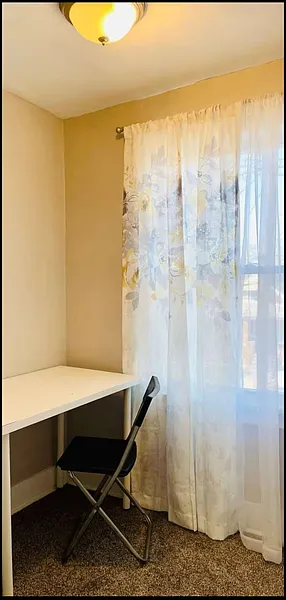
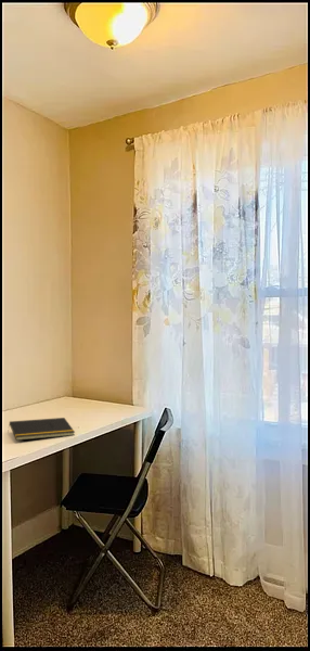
+ notepad (41, 427)
